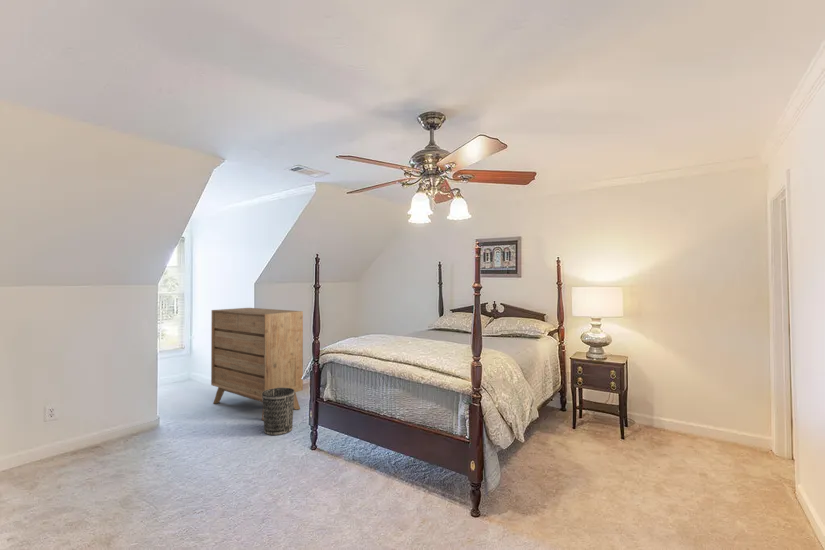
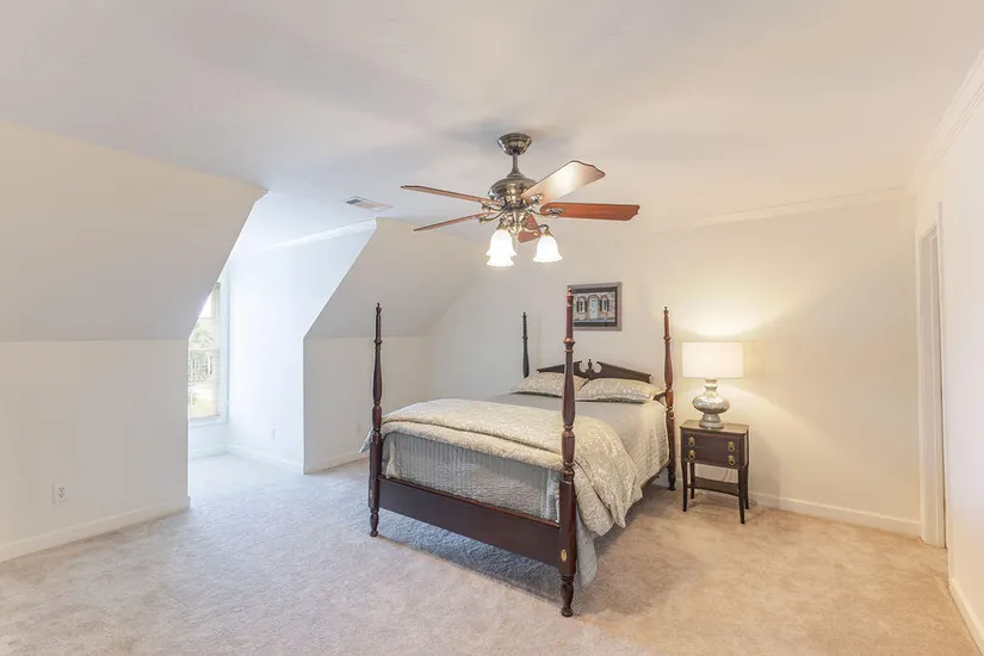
- dresser (255, 358)
- wastebasket (278, 411)
